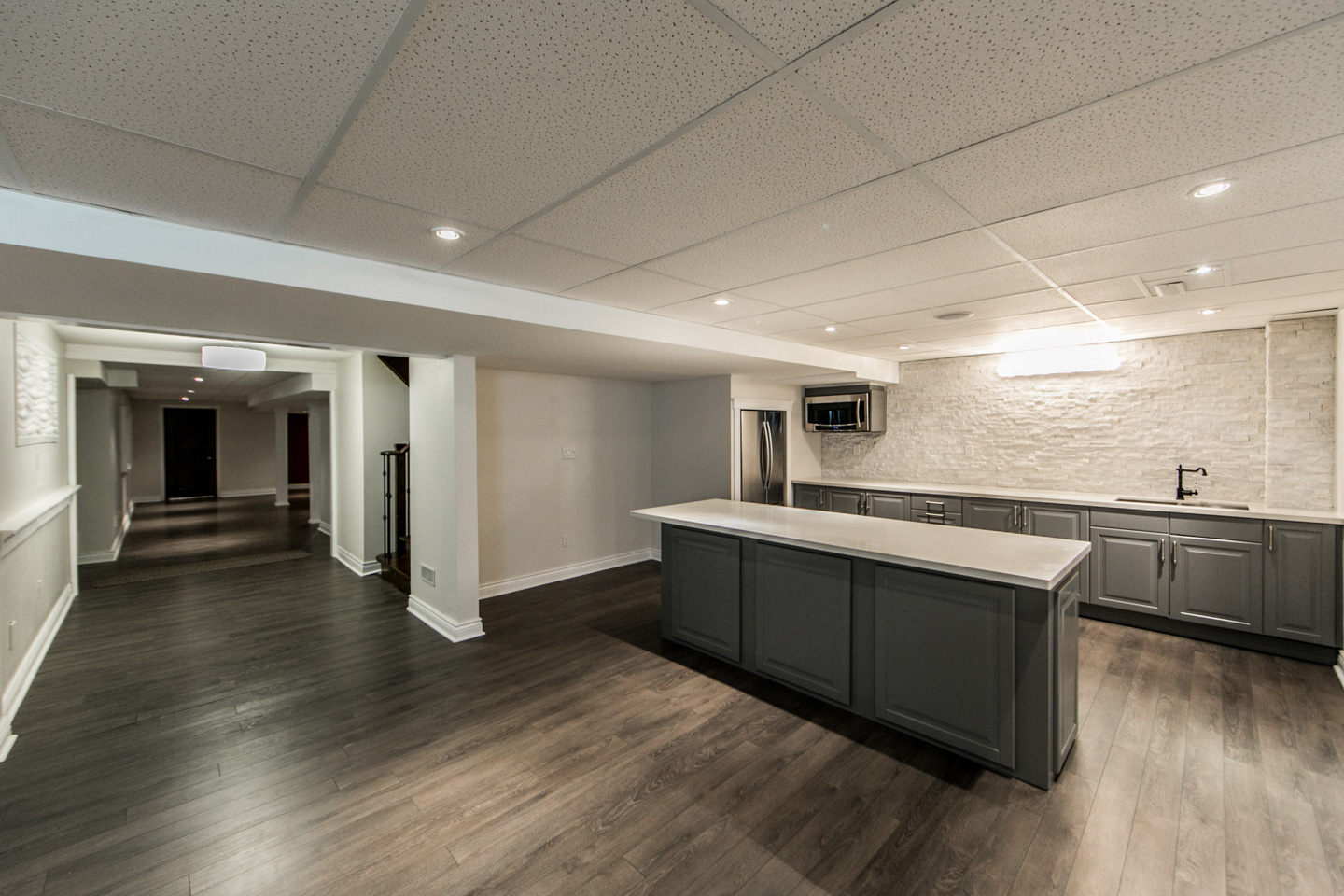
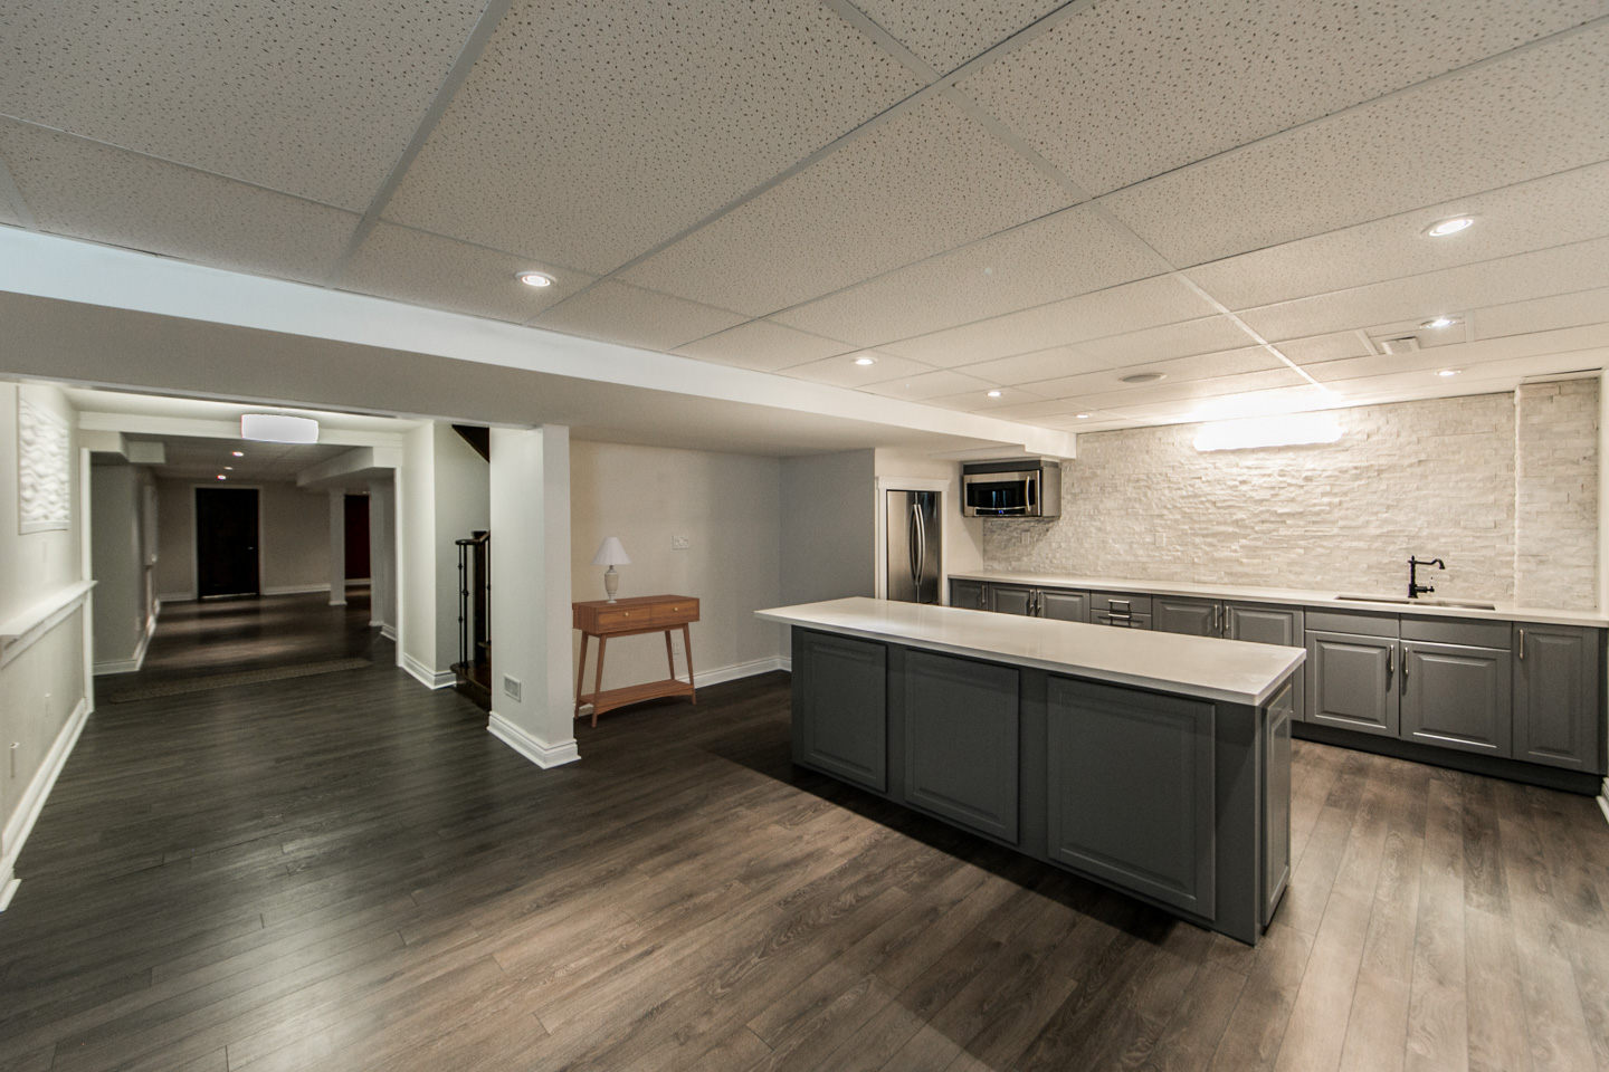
+ console table (635, 634)
+ table lamp (612, 570)
